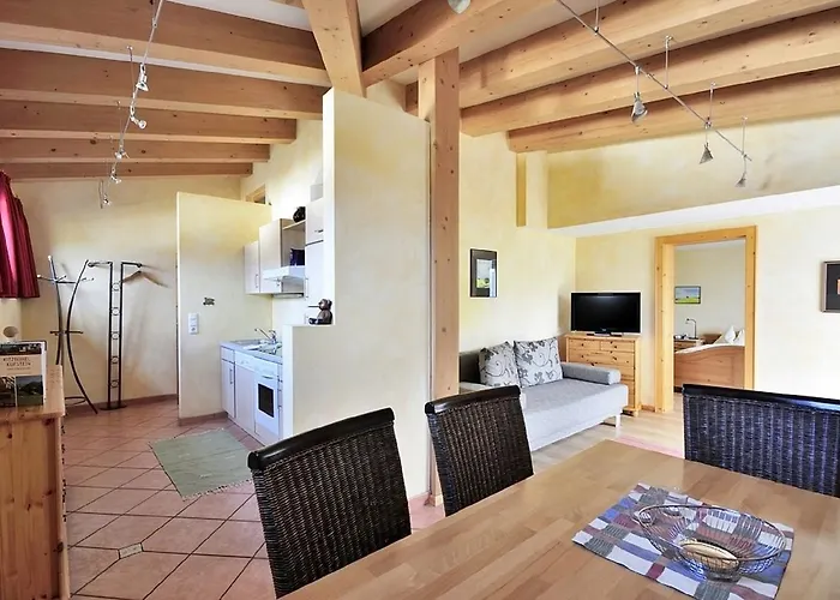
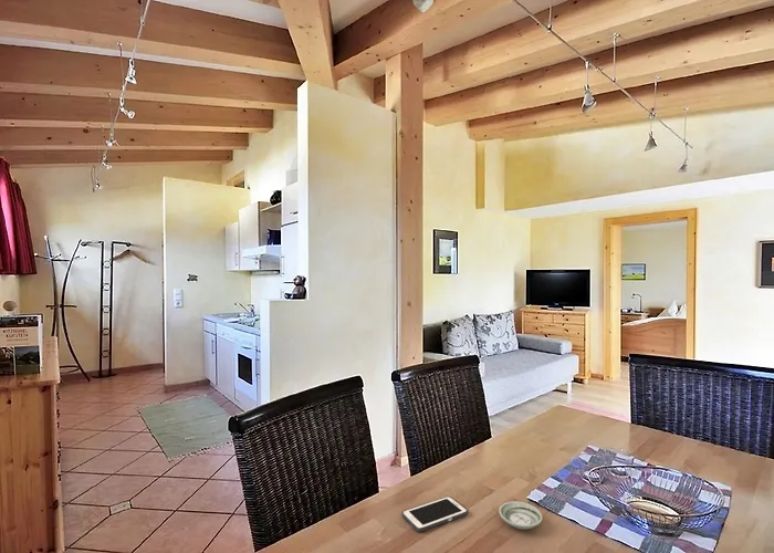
+ saucer (520, 518)
+ cell phone (435, 512)
